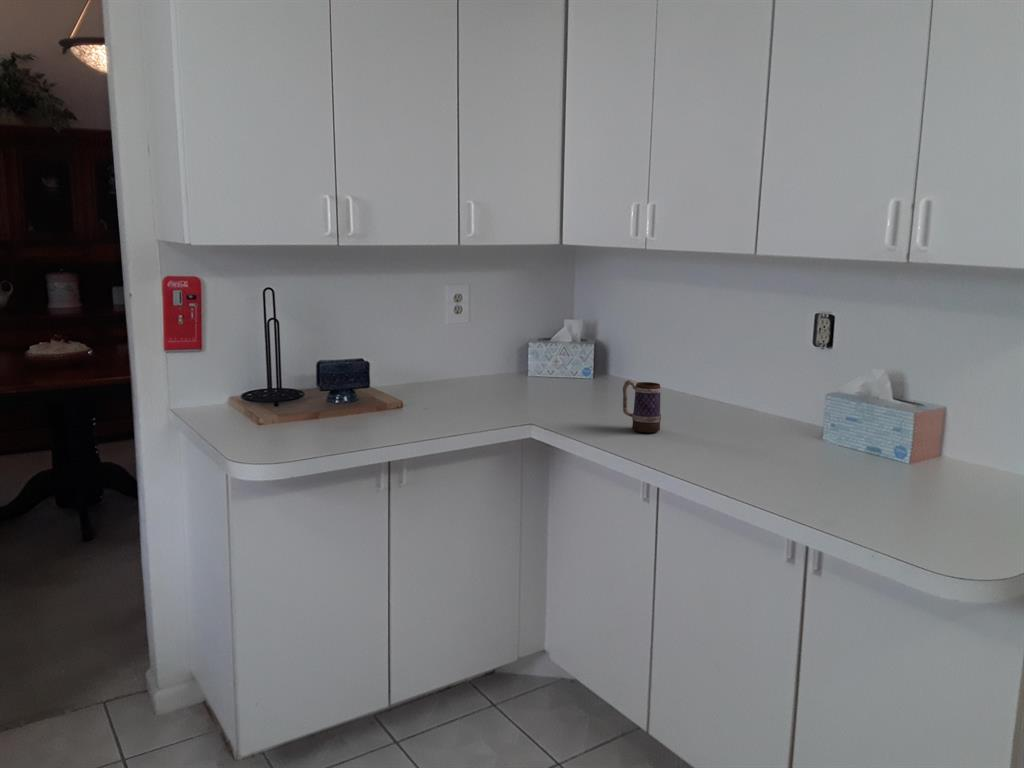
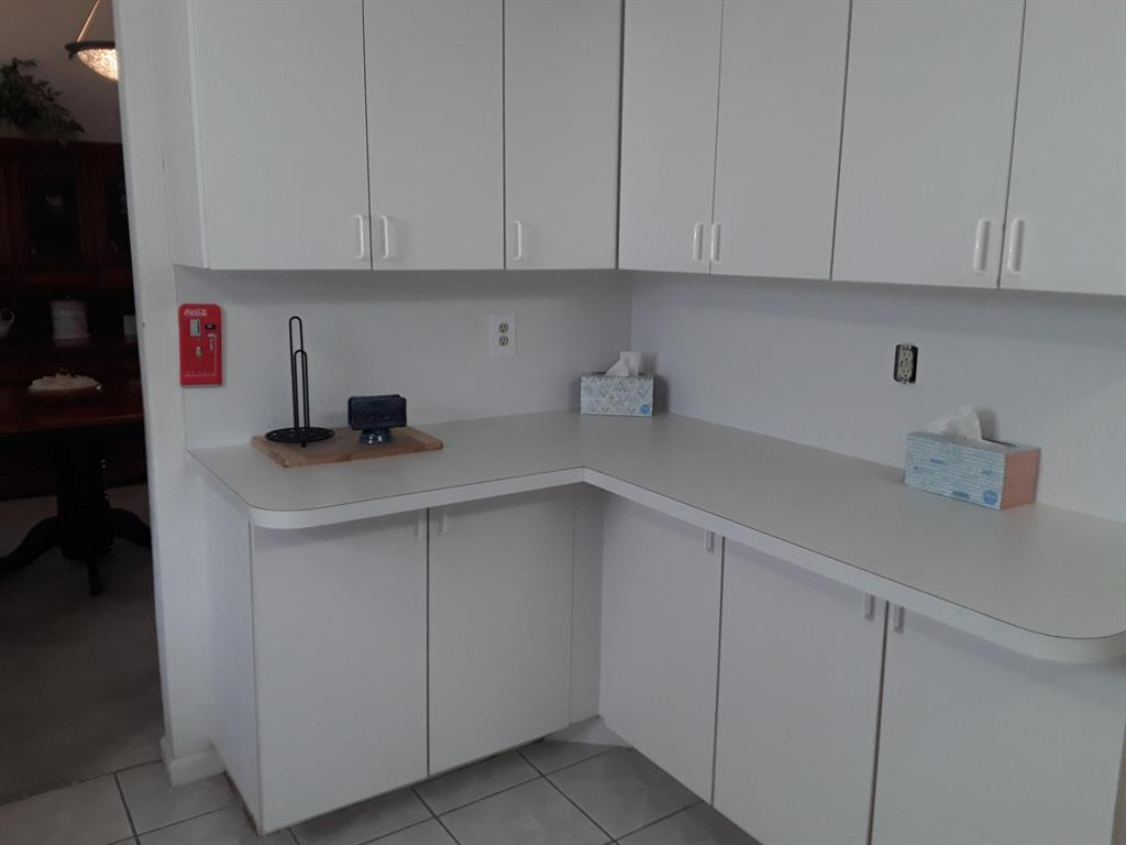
- mug (641, 405)
